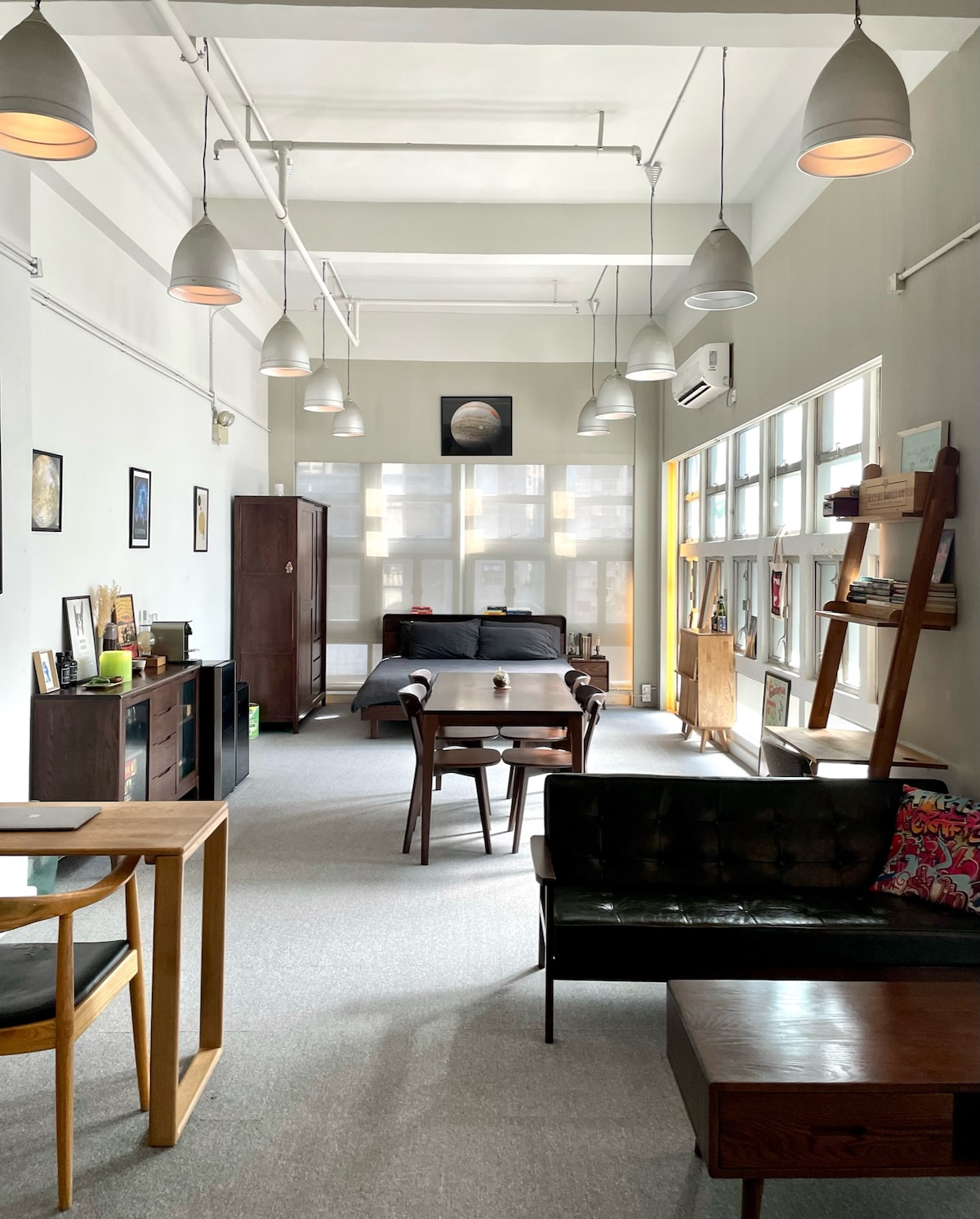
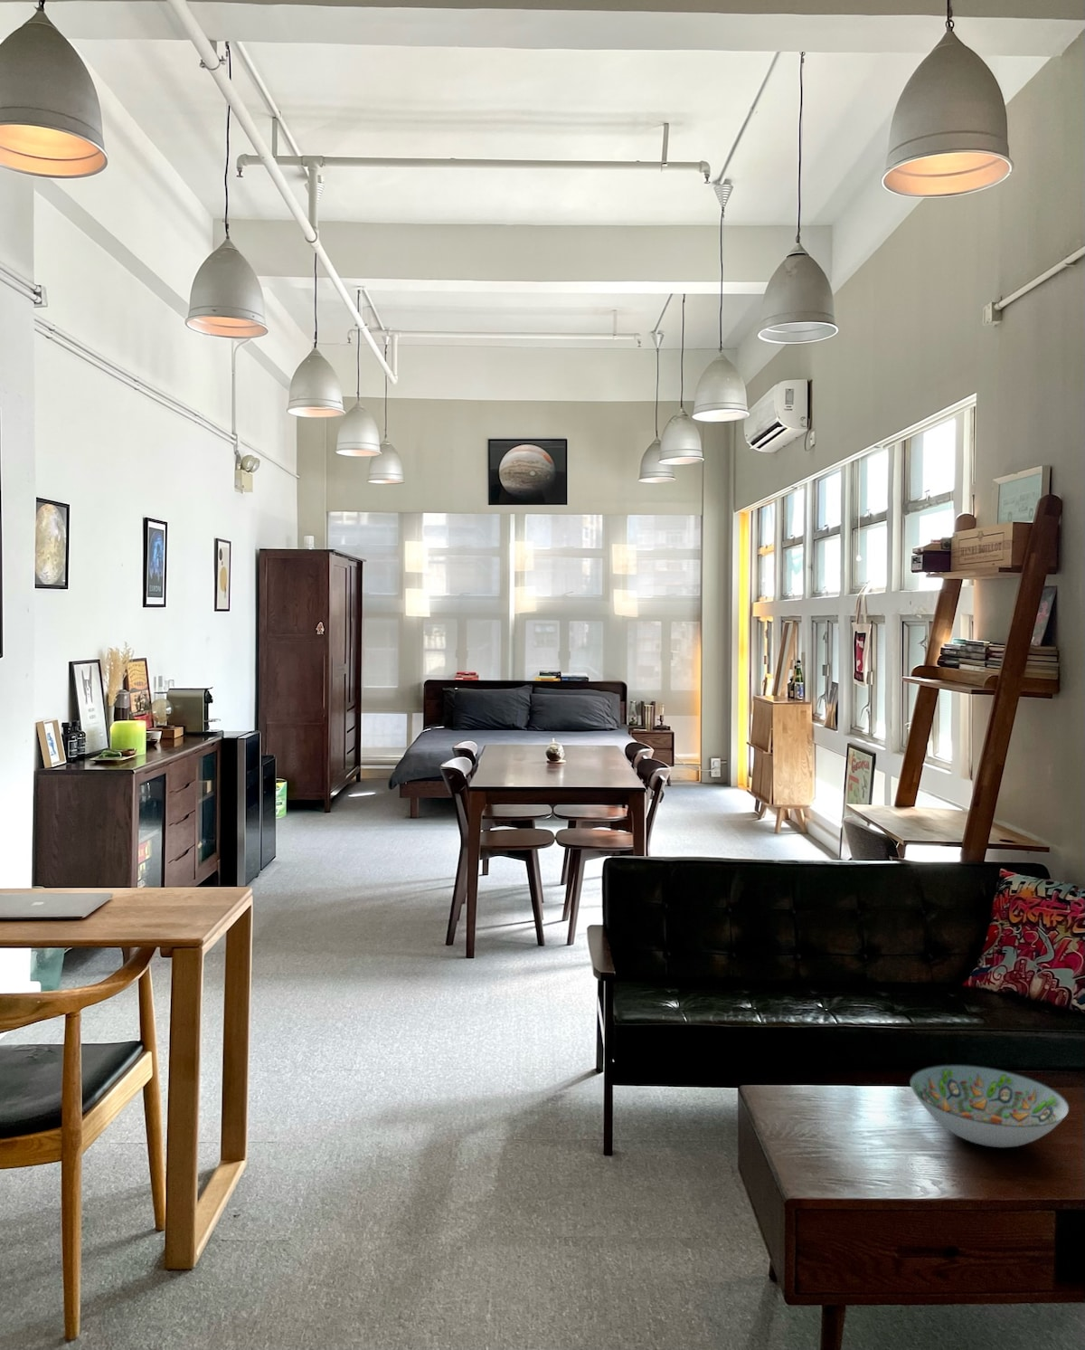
+ decorative bowl (986, 1114)
